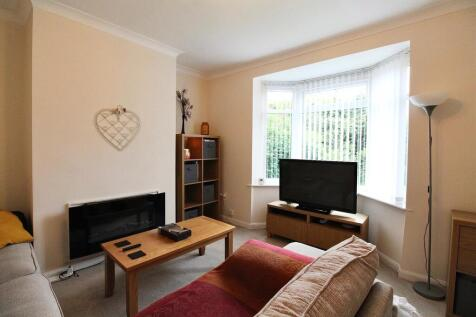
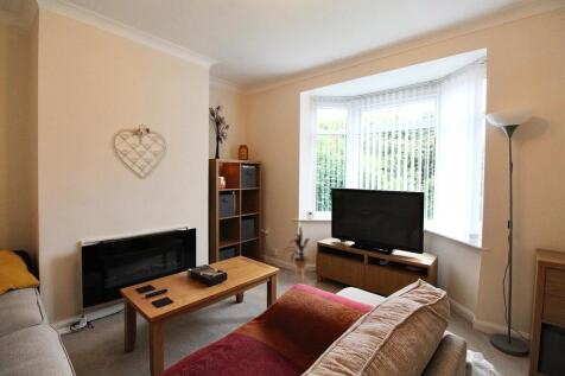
+ house plant (297, 253)
